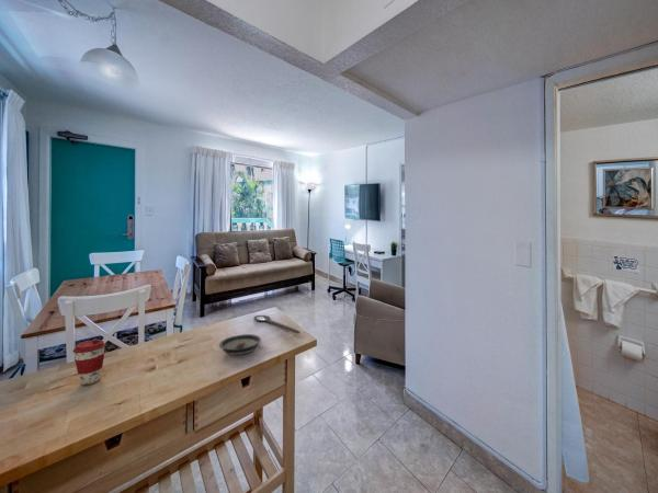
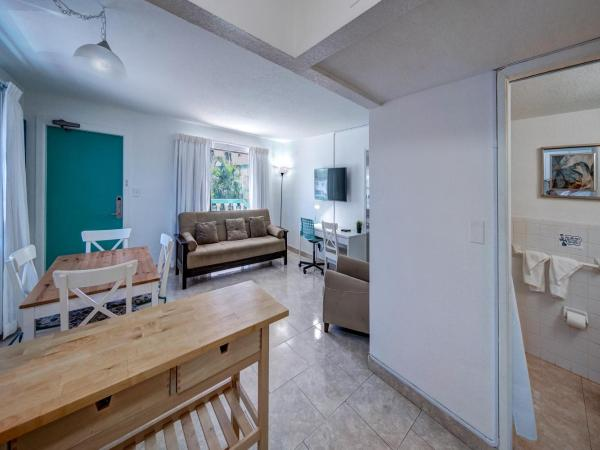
- coffee cup (90, 362)
- saucer (240, 345)
- wooden spoon (275, 323)
